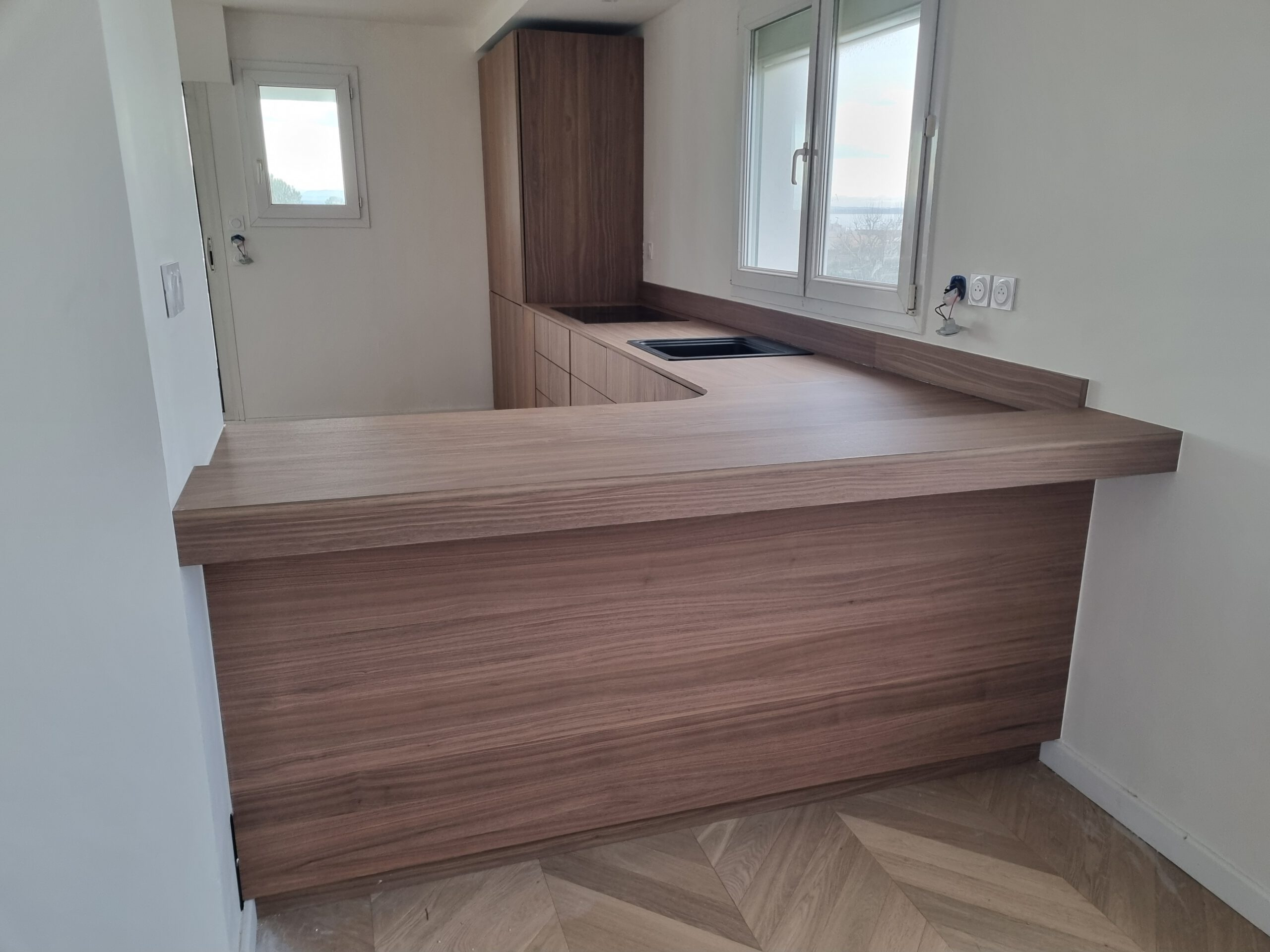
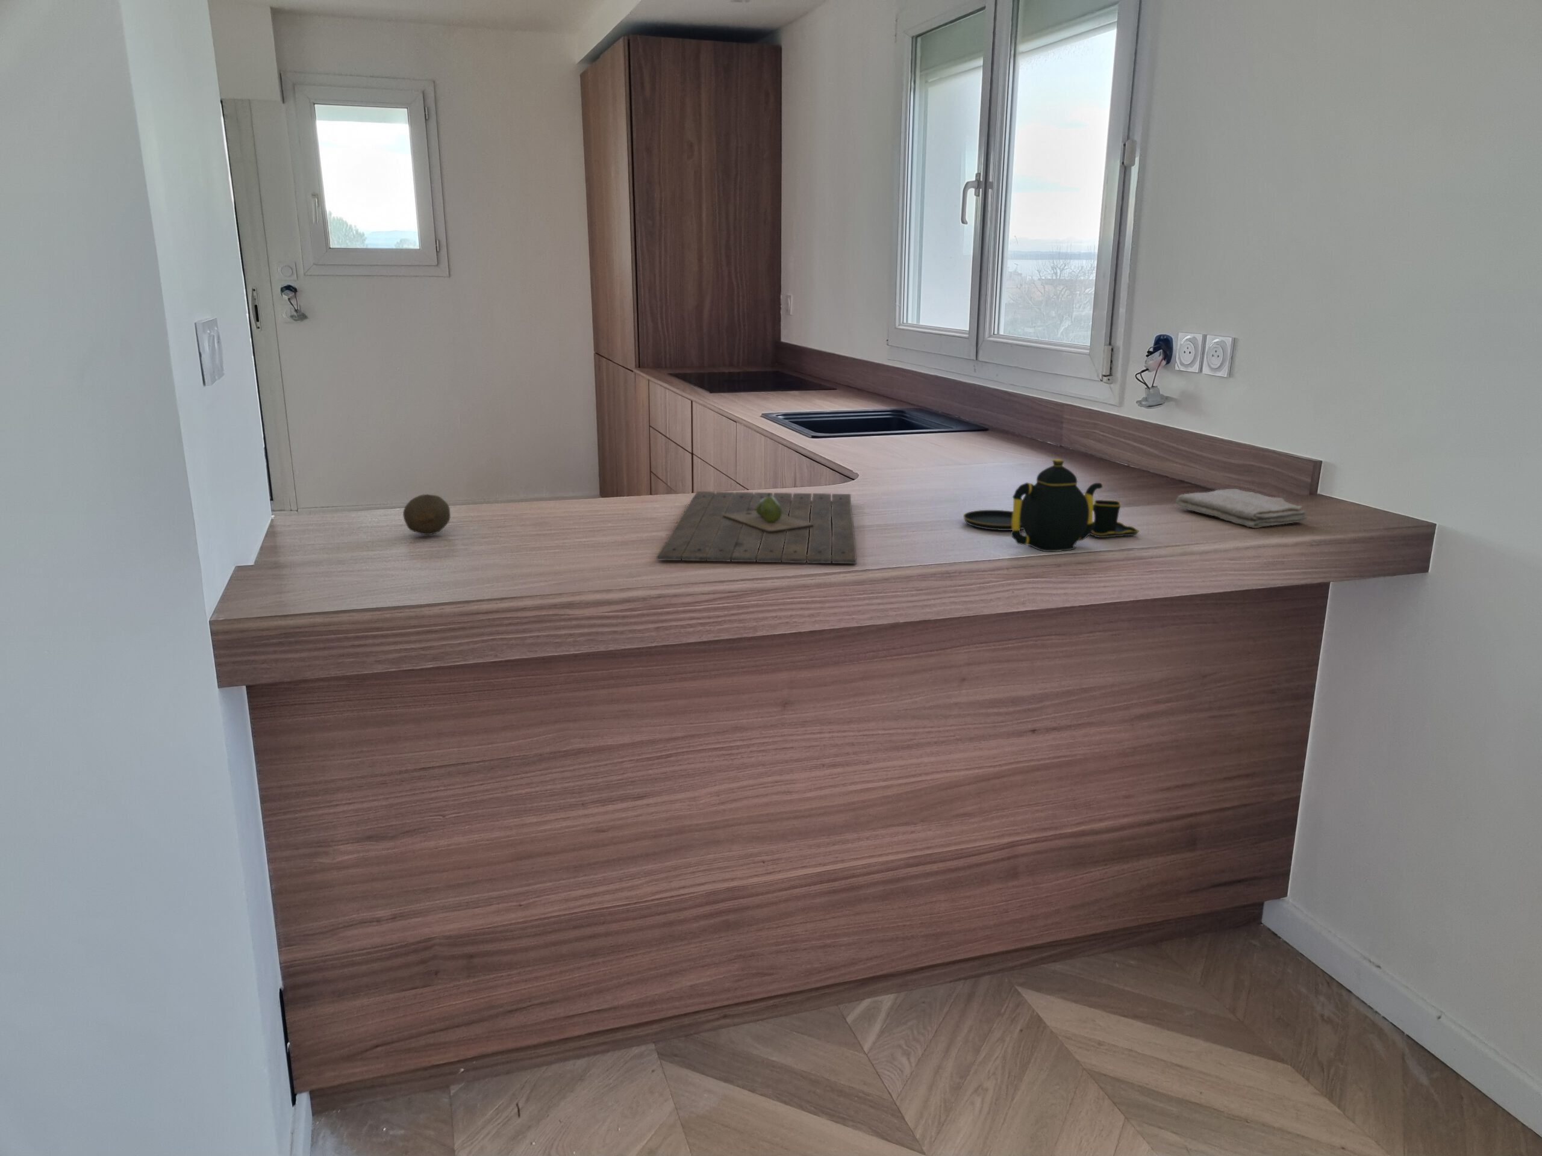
+ fruit (426, 515)
+ cutting board (766, 509)
+ teapot (1051, 491)
+ washcloth (1240, 505)
